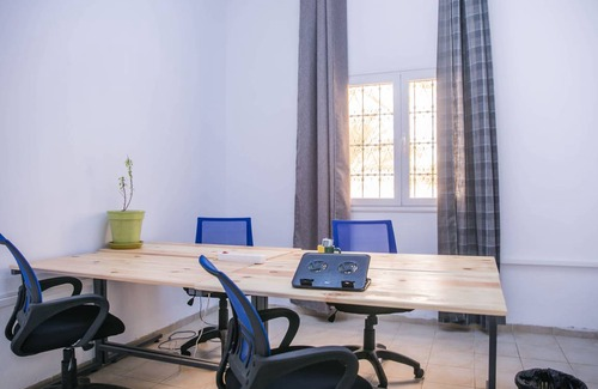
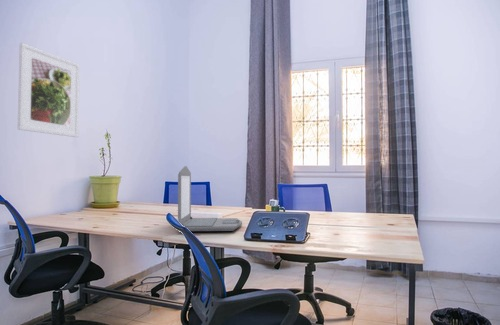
+ laptop (190, 196)
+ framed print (51, 93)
